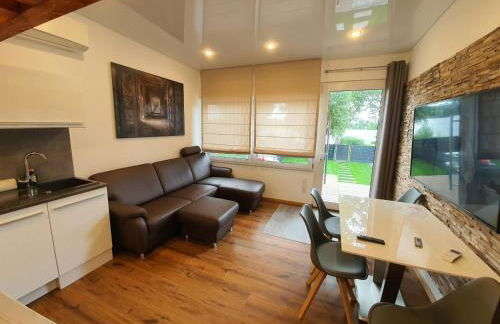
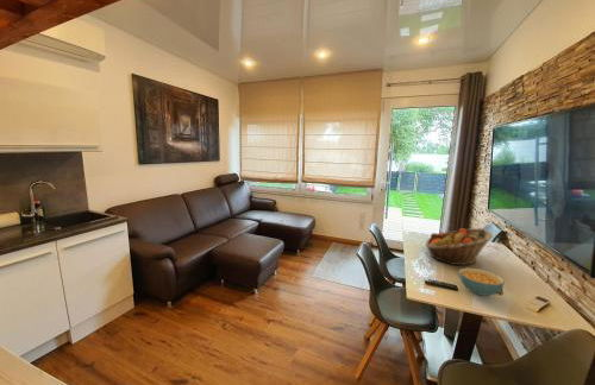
+ fruit basket (456, 242)
+ cereal bowl (480, 284)
